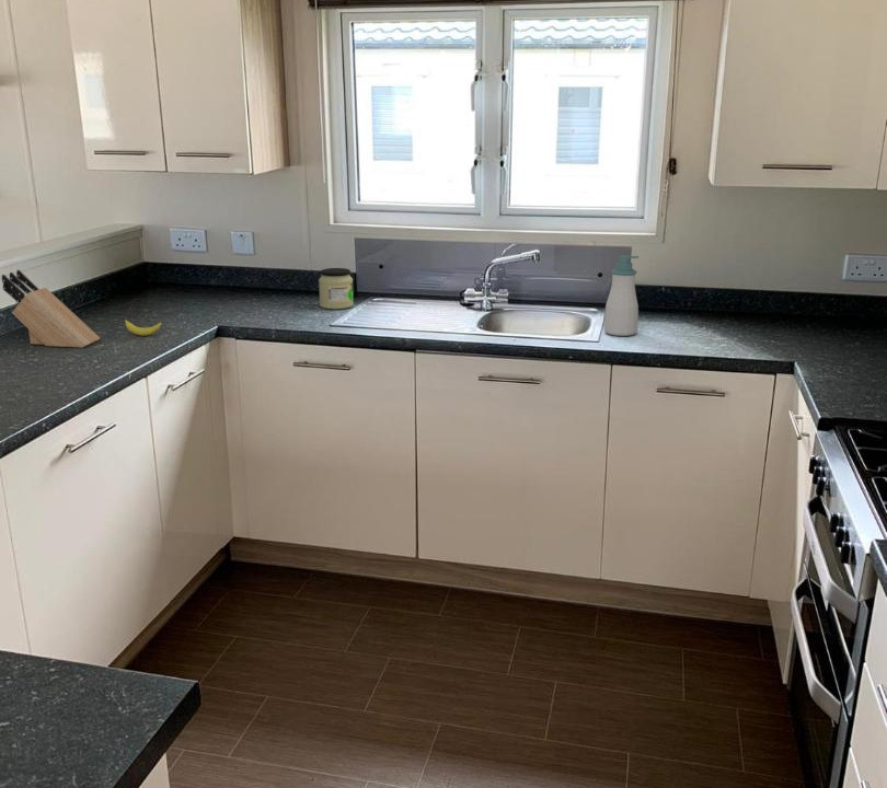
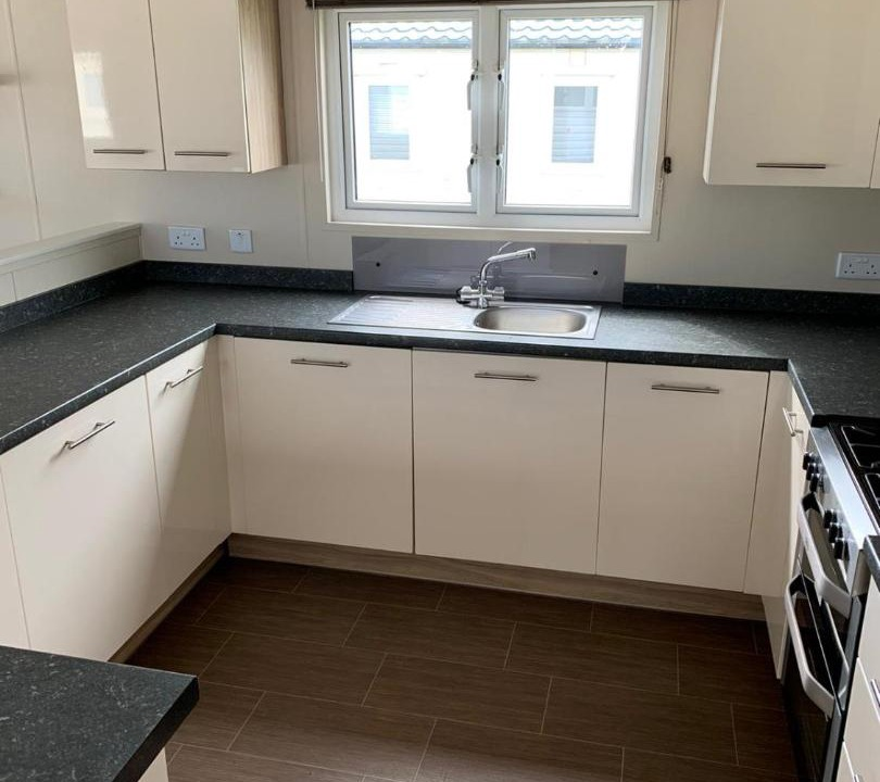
- banana (142, 328)
- jar (335, 288)
- soap bottle (622, 294)
- knife block (48, 308)
